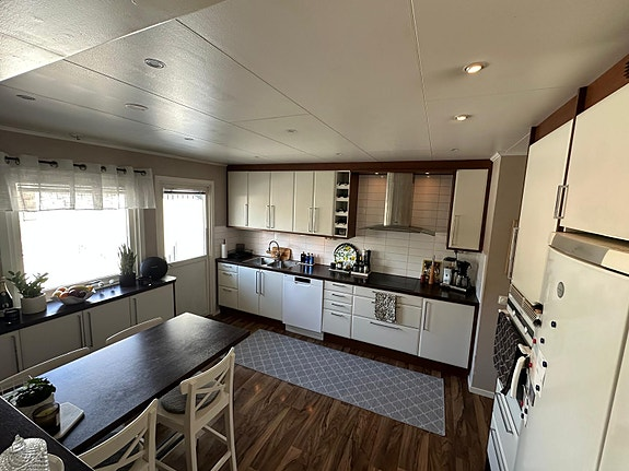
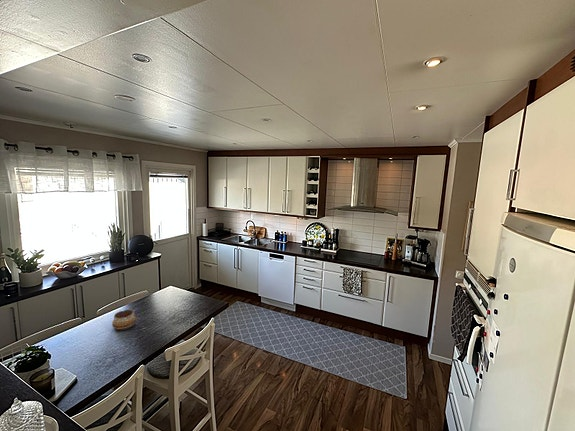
+ decorative bowl (124, 320)
